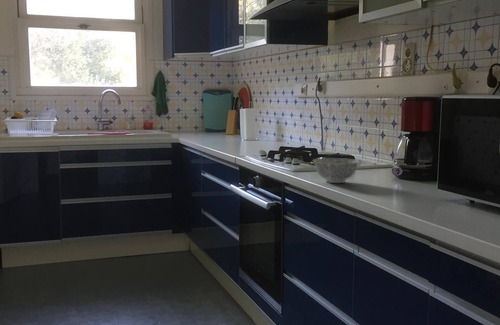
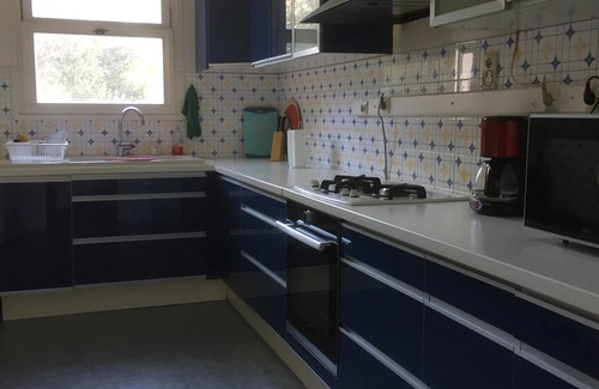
- bowl (335, 171)
